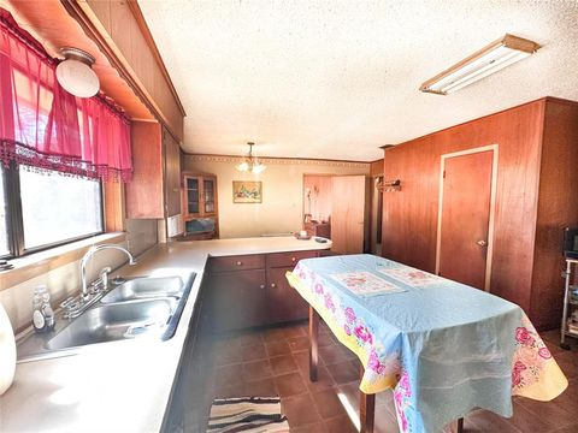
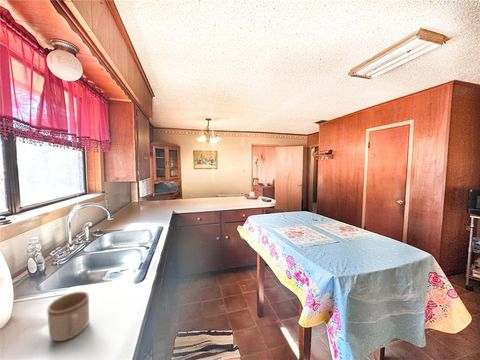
+ mug (70, 318)
